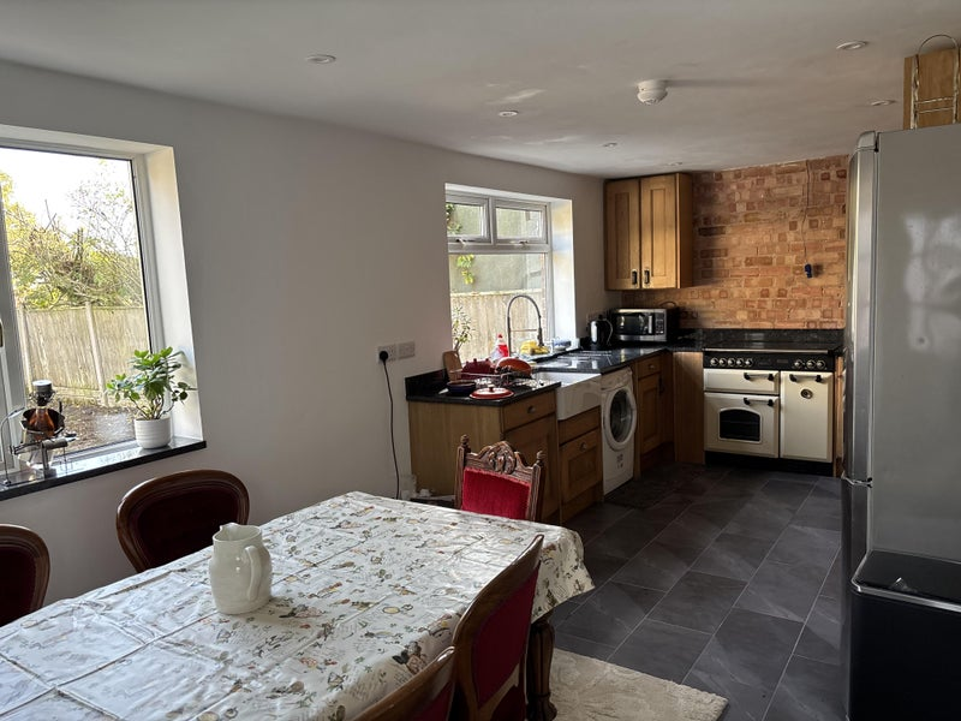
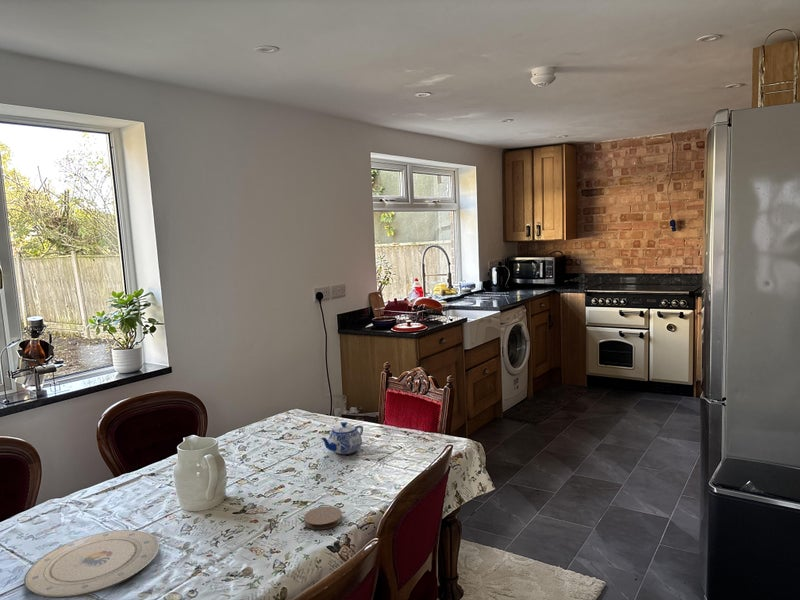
+ teapot (342, 437)
+ coaster (323, 517)
+ plate (95, 562)
